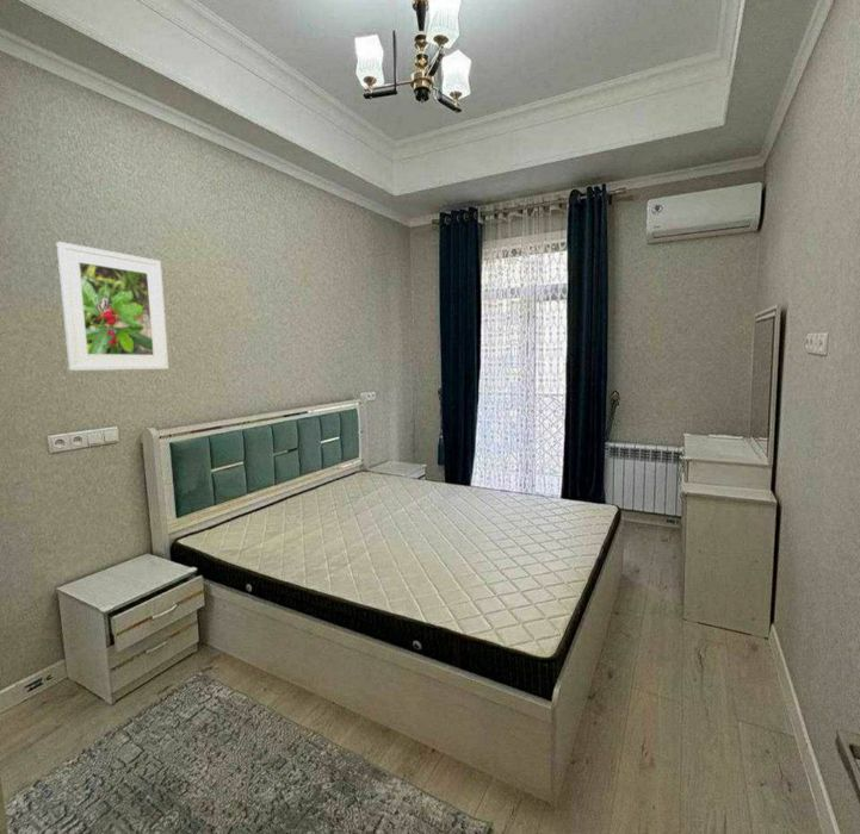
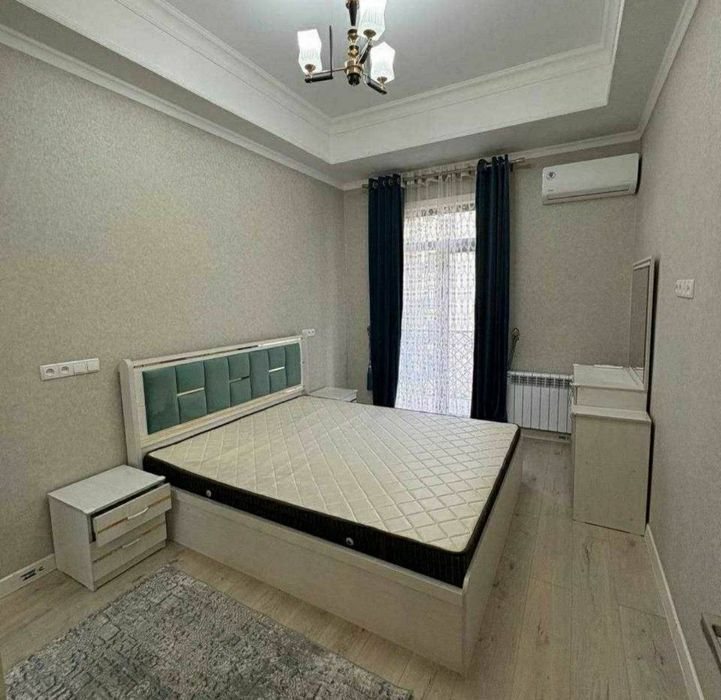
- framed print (118, 311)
